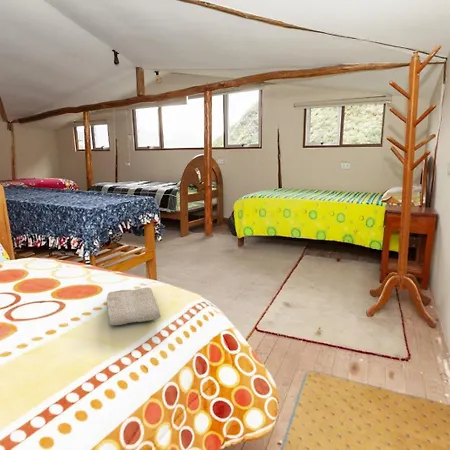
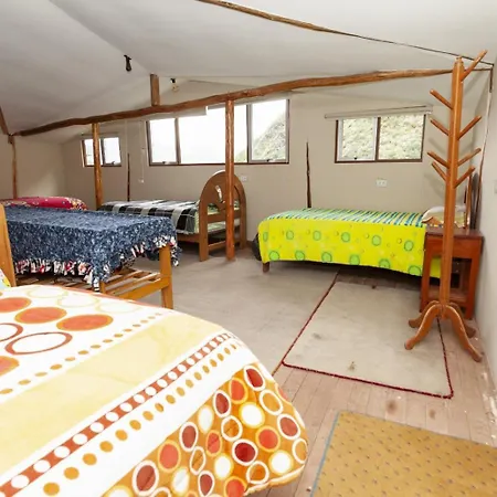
- washcloth (132, 304)
